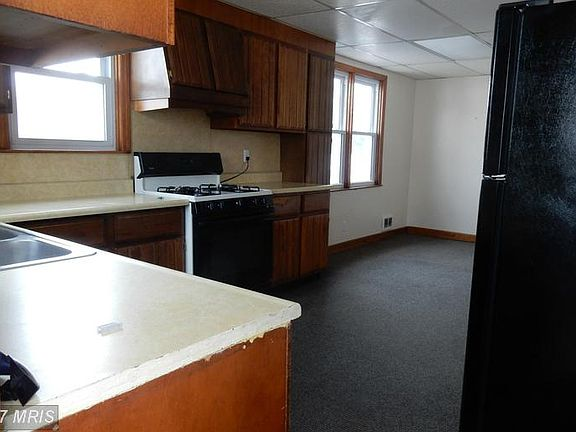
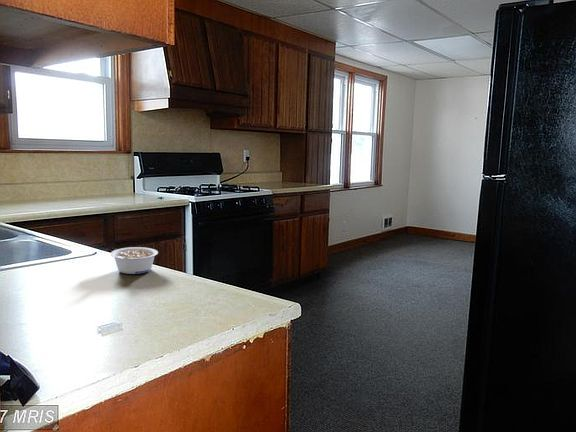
+ legume (135, 259)
